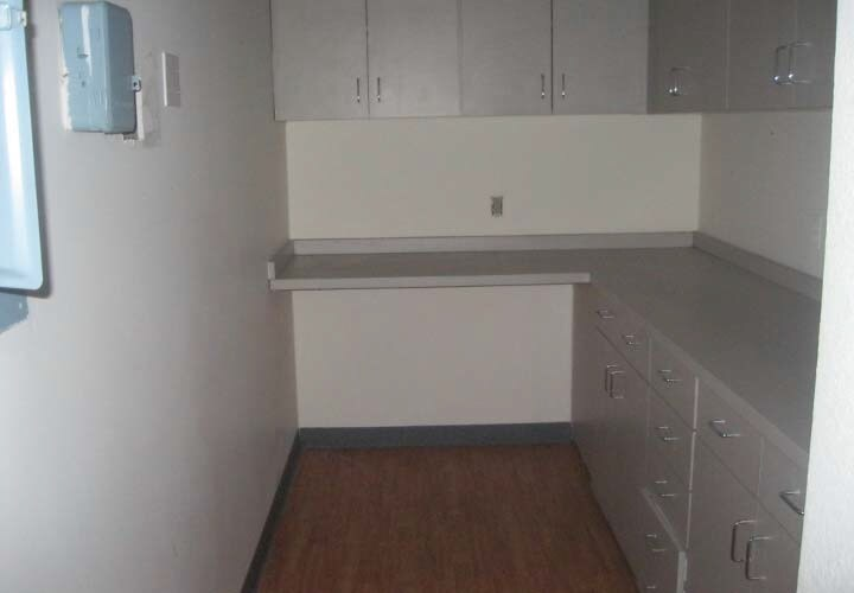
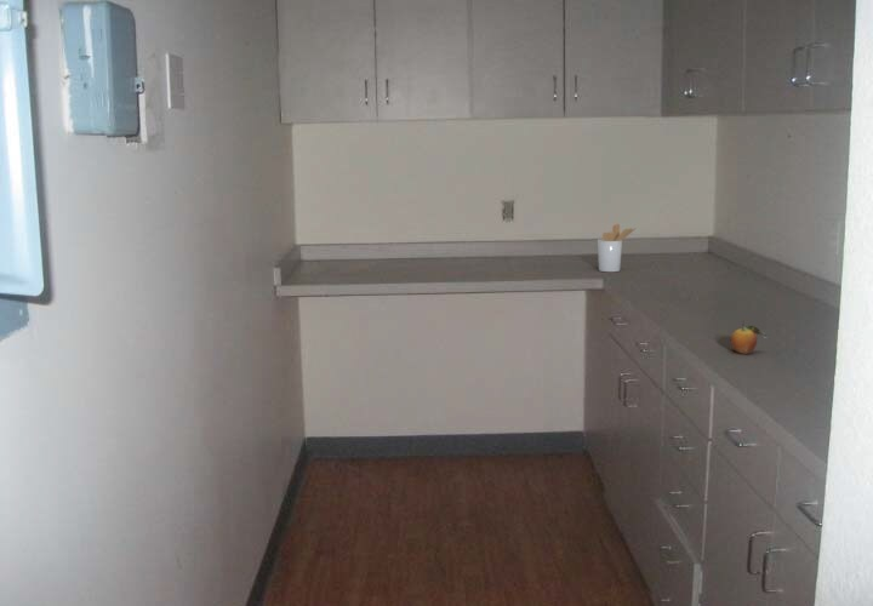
+ fruit (751, 336)
+ utensil holder (615, 247)
